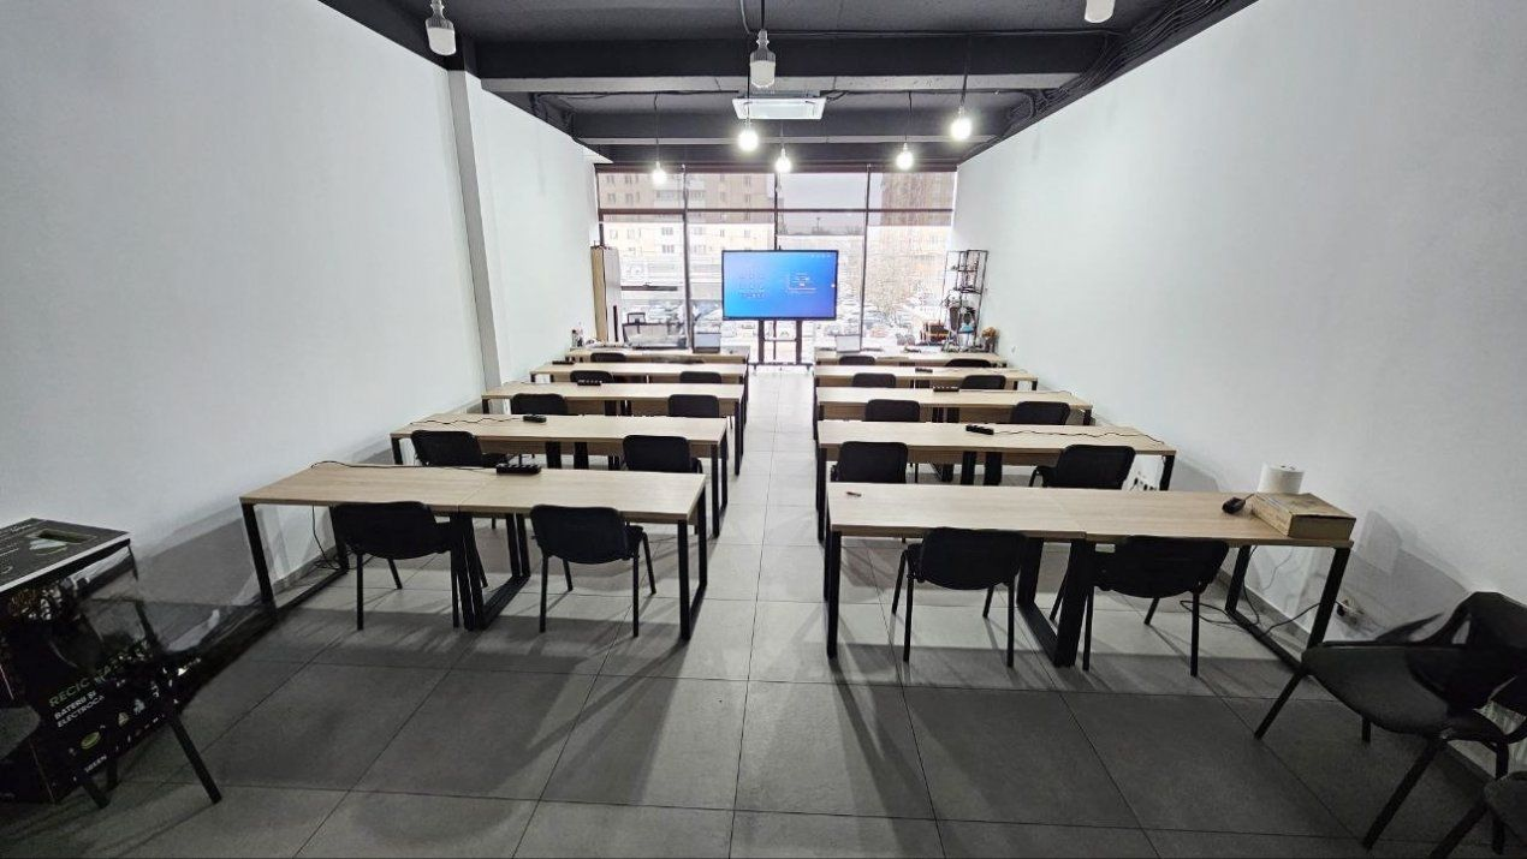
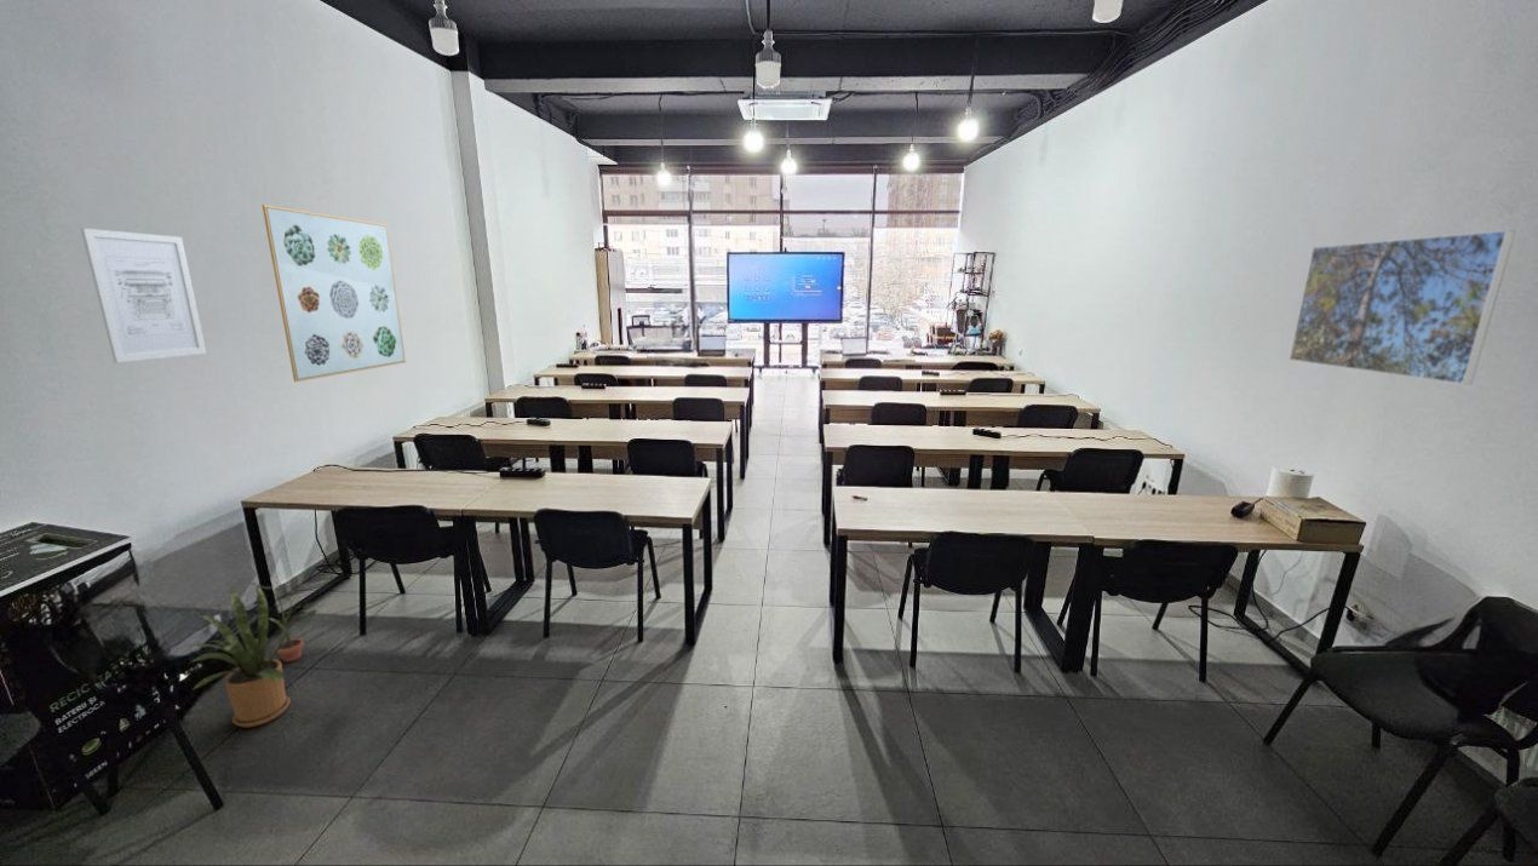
+ potted plant (282, 621)
+ wall art (149, 297)
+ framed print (1382, 306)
+ wall art (344, 296)
+ house plant (240, 663)
